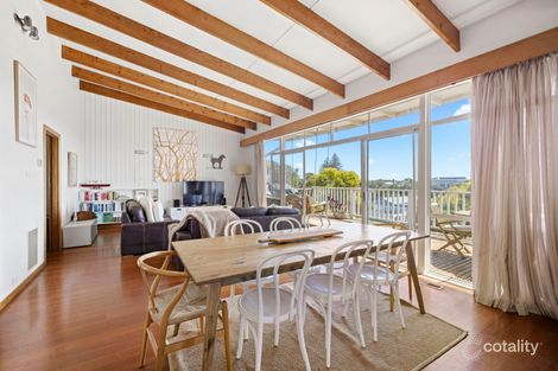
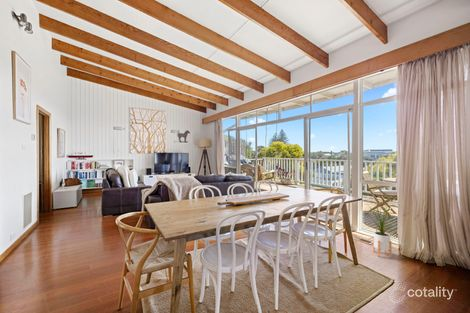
+ house plant (382, 227)
